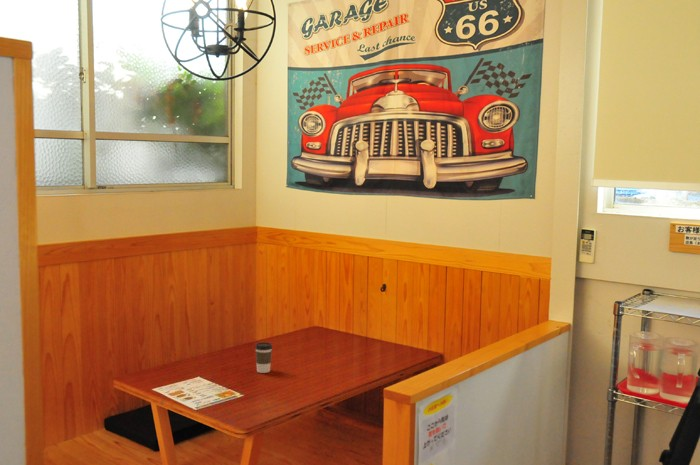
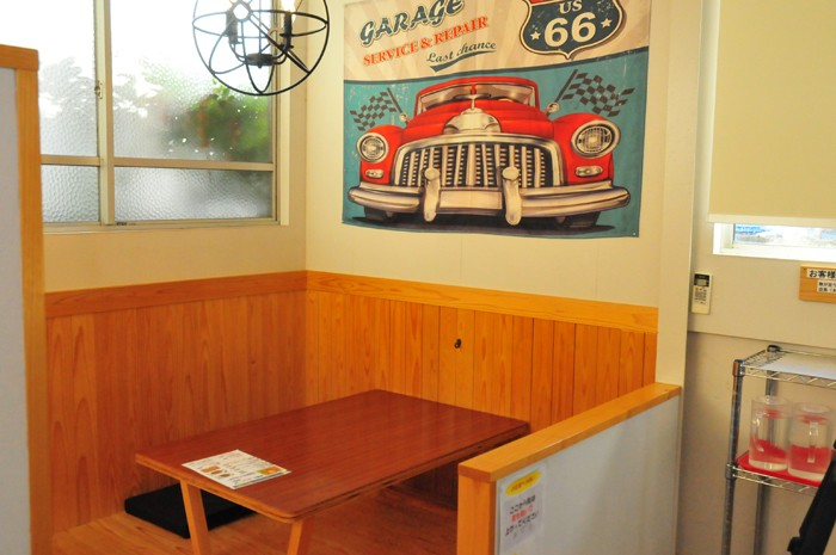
- coffee cup (263, 357)
